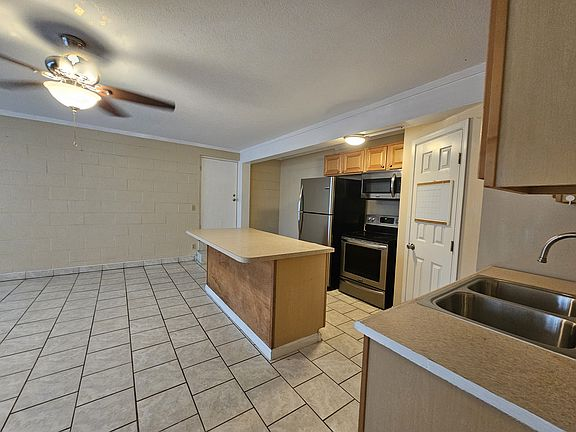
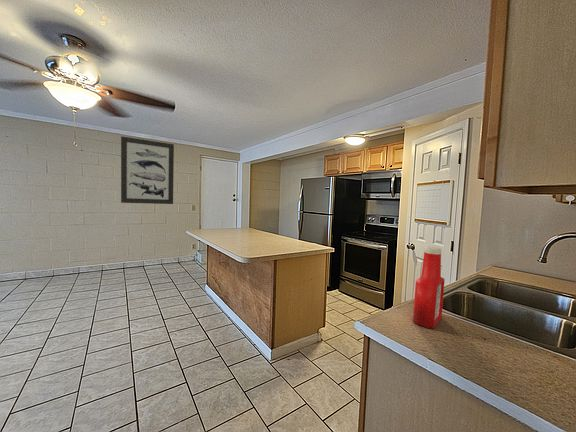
+ soap bottle (430, 283)
+ wall art (148, 172)
